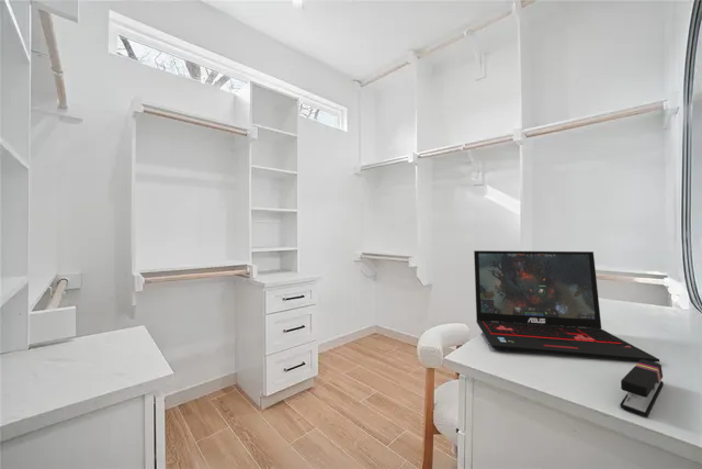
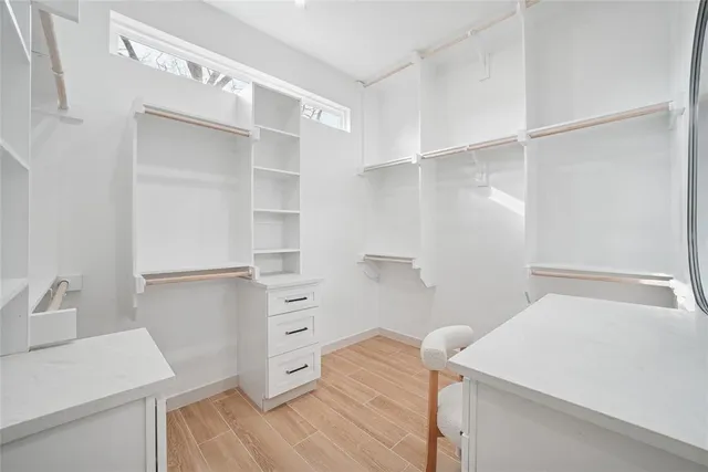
- laptop (547, 295)
- stapler (643, 381)
